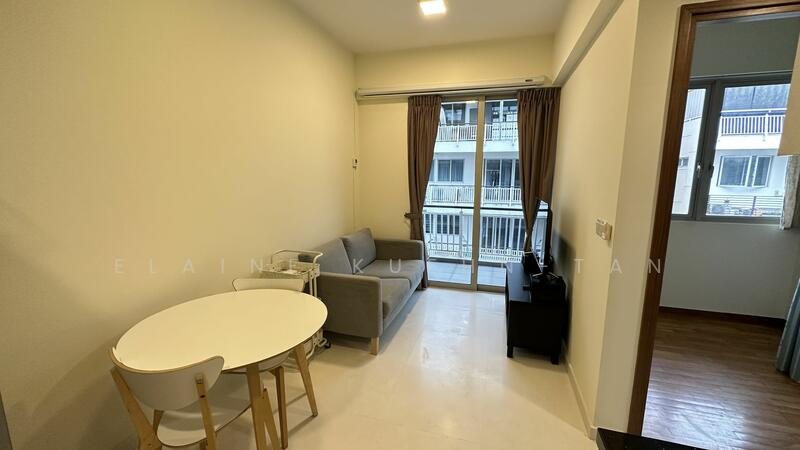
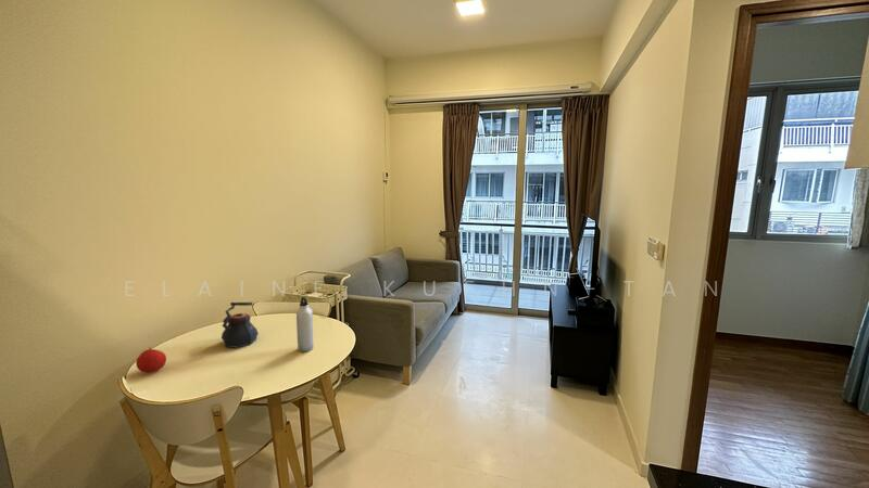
+ fruit (151, 359)
+ water bottle (304, 323)
+ teapot (238, 322)
